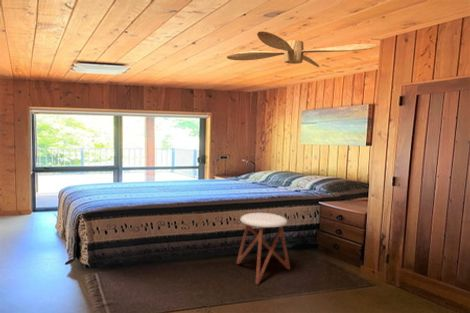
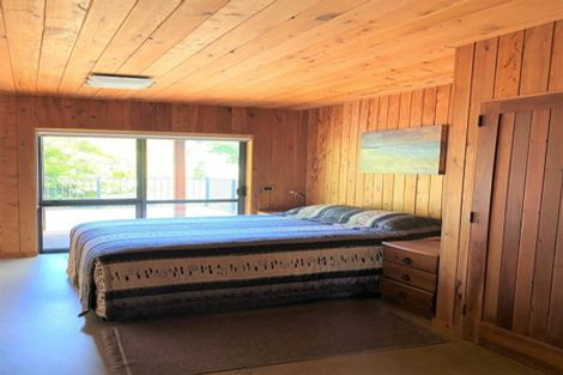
- ceiling fan (293, 52)
- stool (261, 246)
